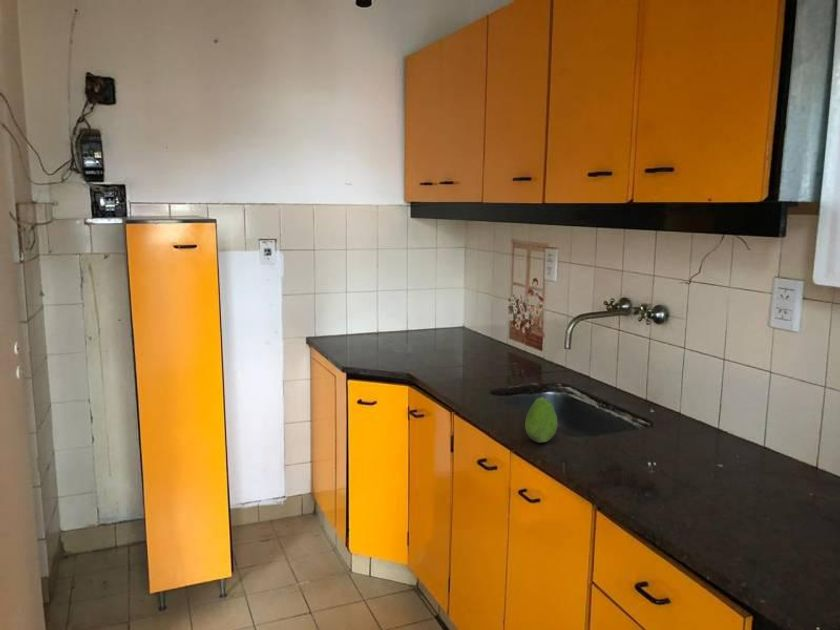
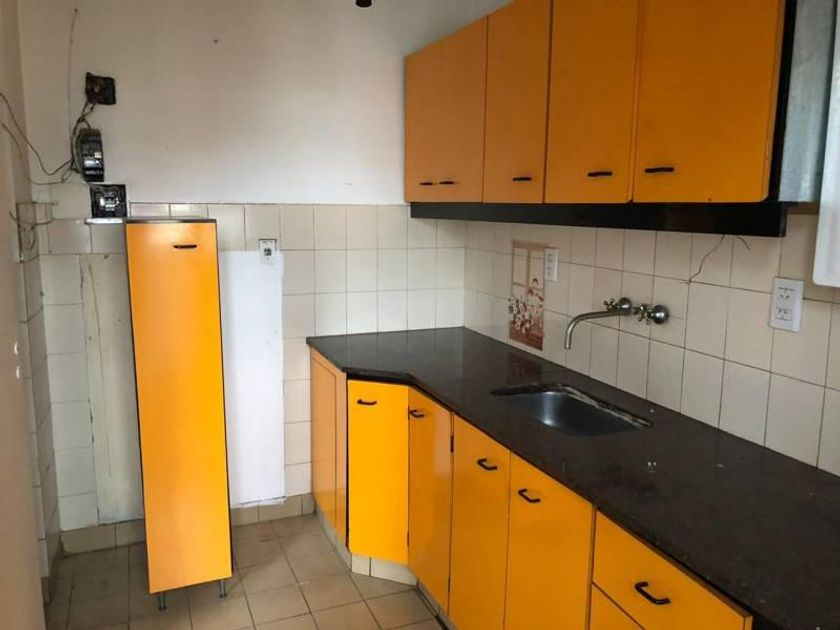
- fruit (541, 419)
